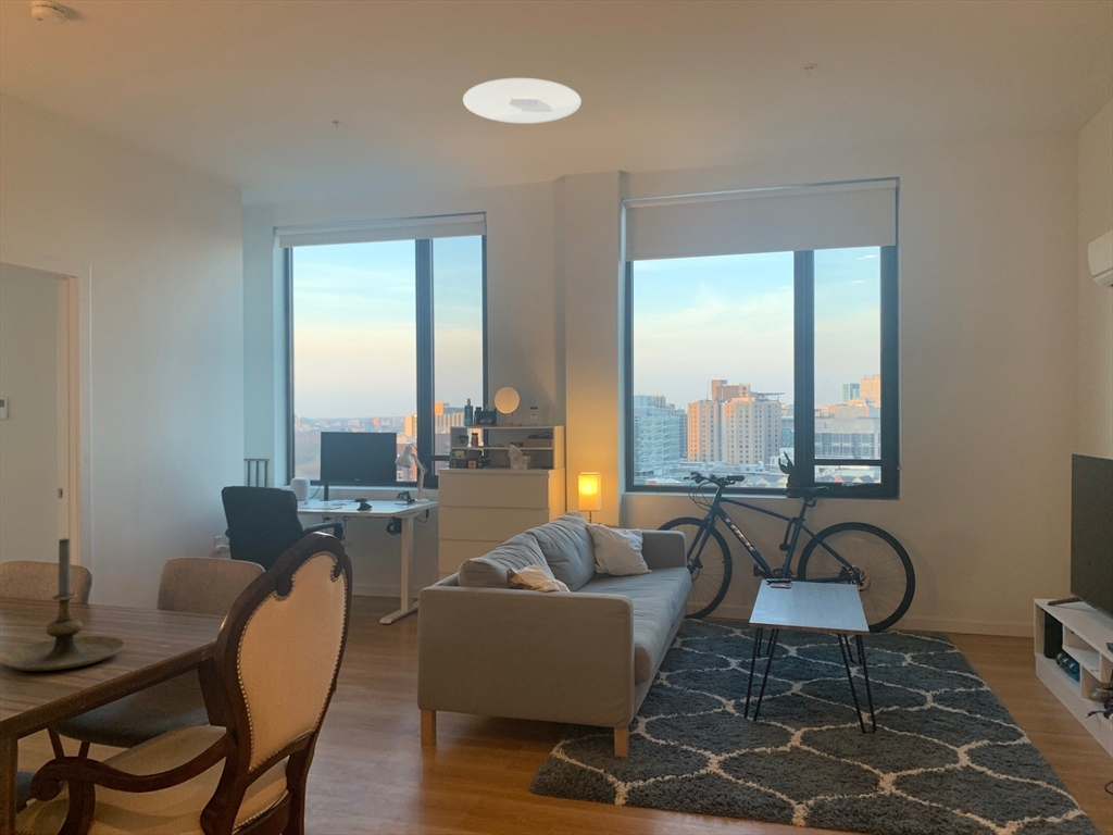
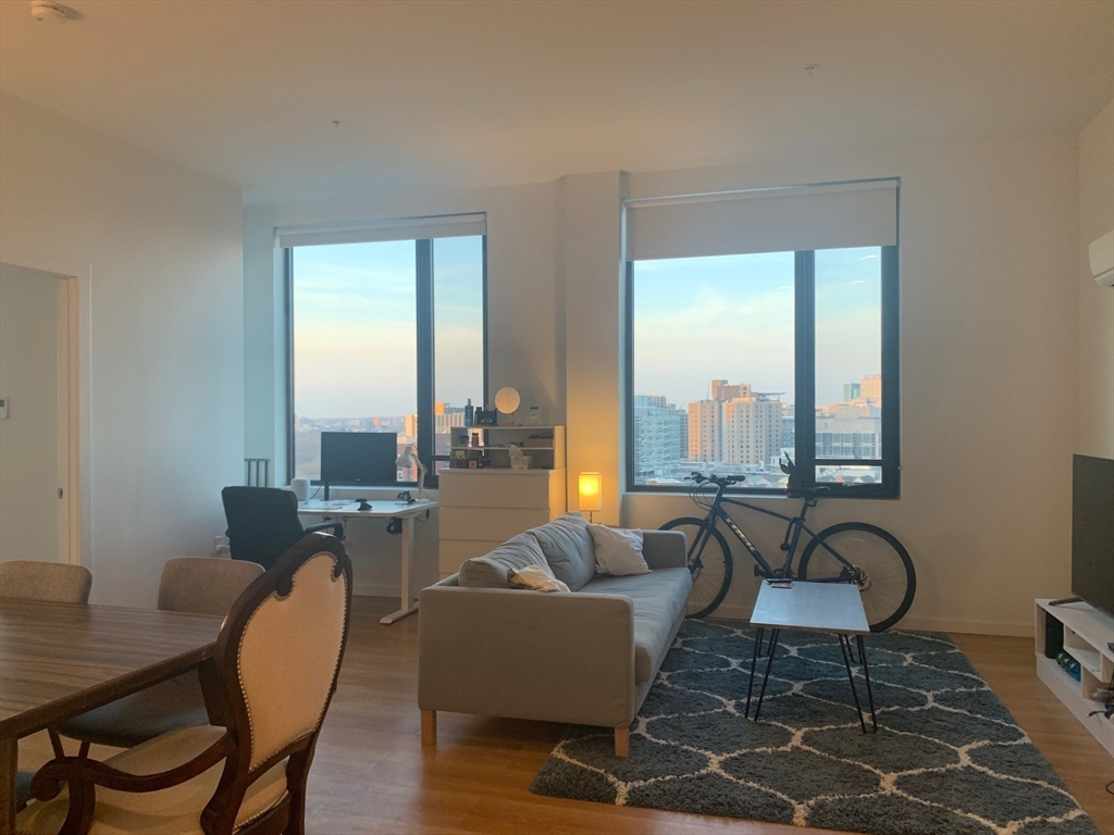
- ceiling light (522, 97)
- candle holder (64, 597)
